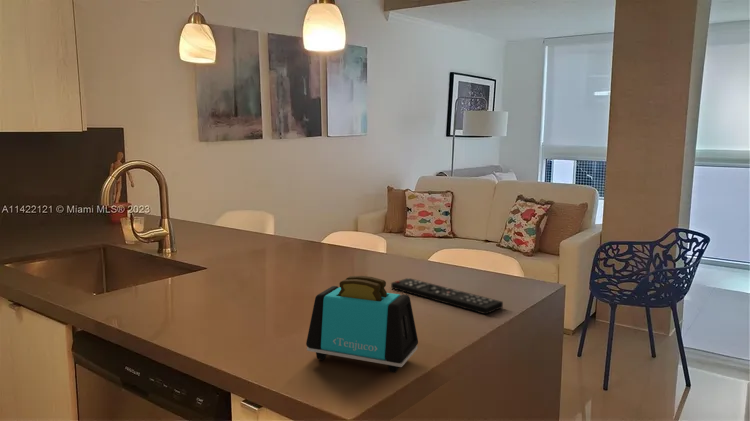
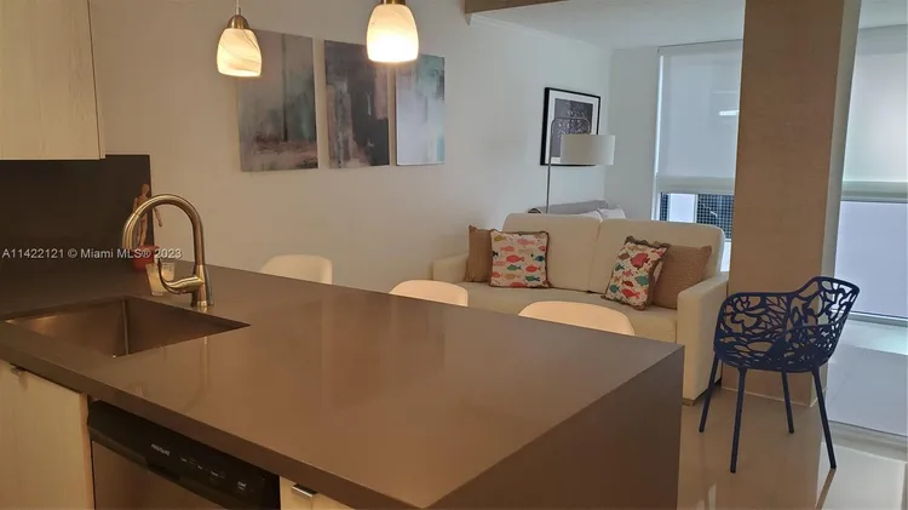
- toaster (362, 319)
- remote control (443, 293)
